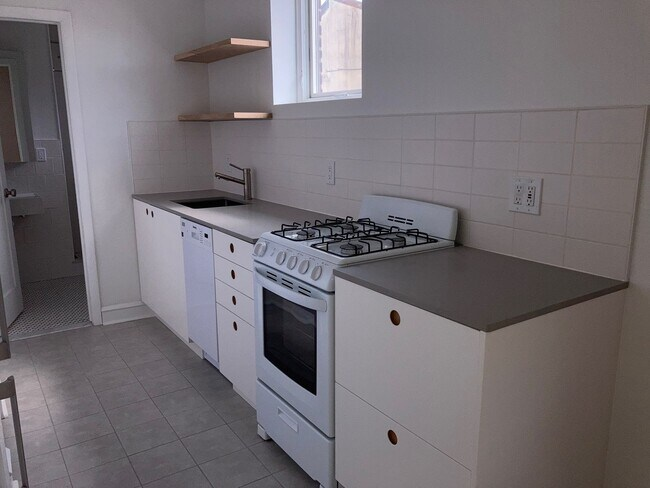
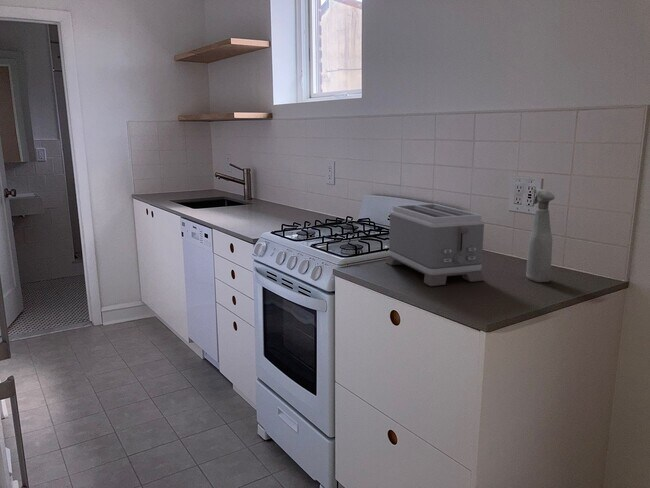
+ toaster (435, 241)
+ spray bottle (541, 235)
